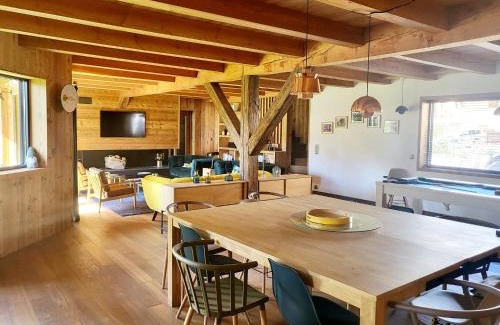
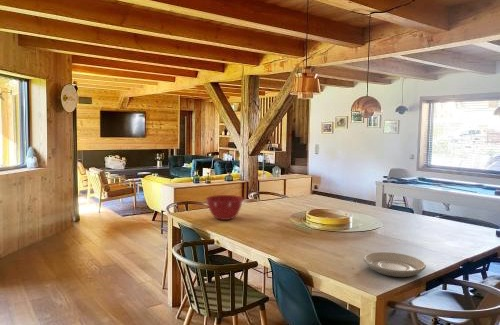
+ plate (393, 265)
+ mixing bowl (224, 208)
